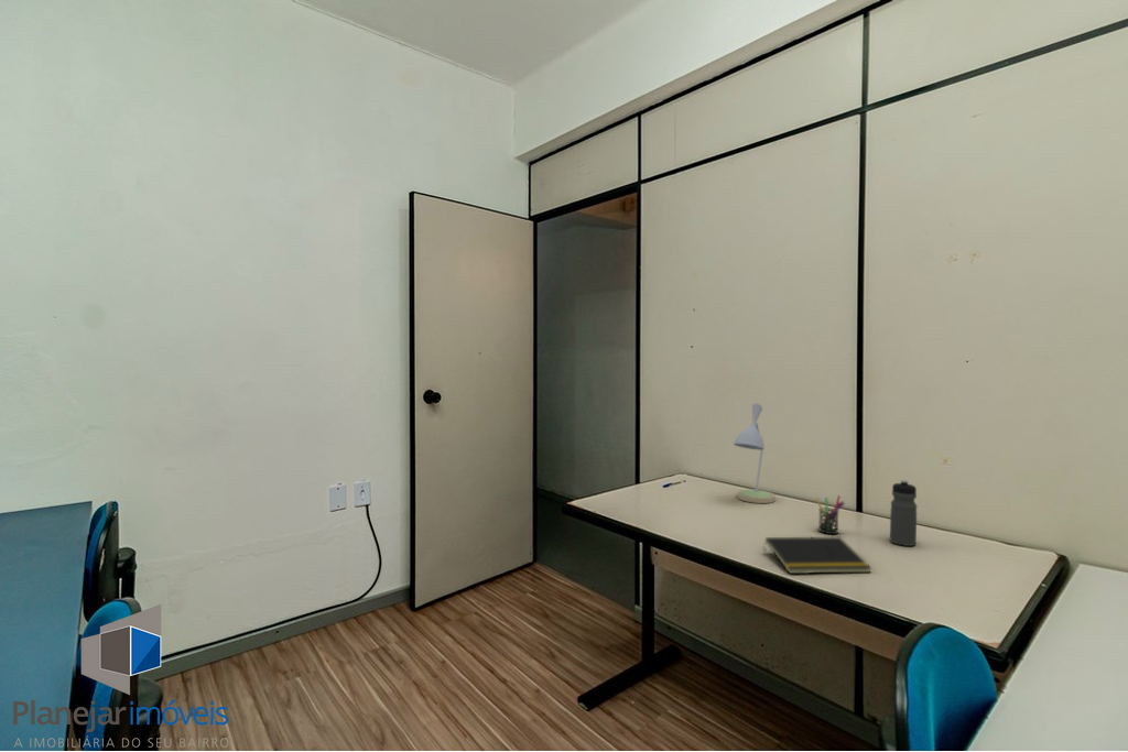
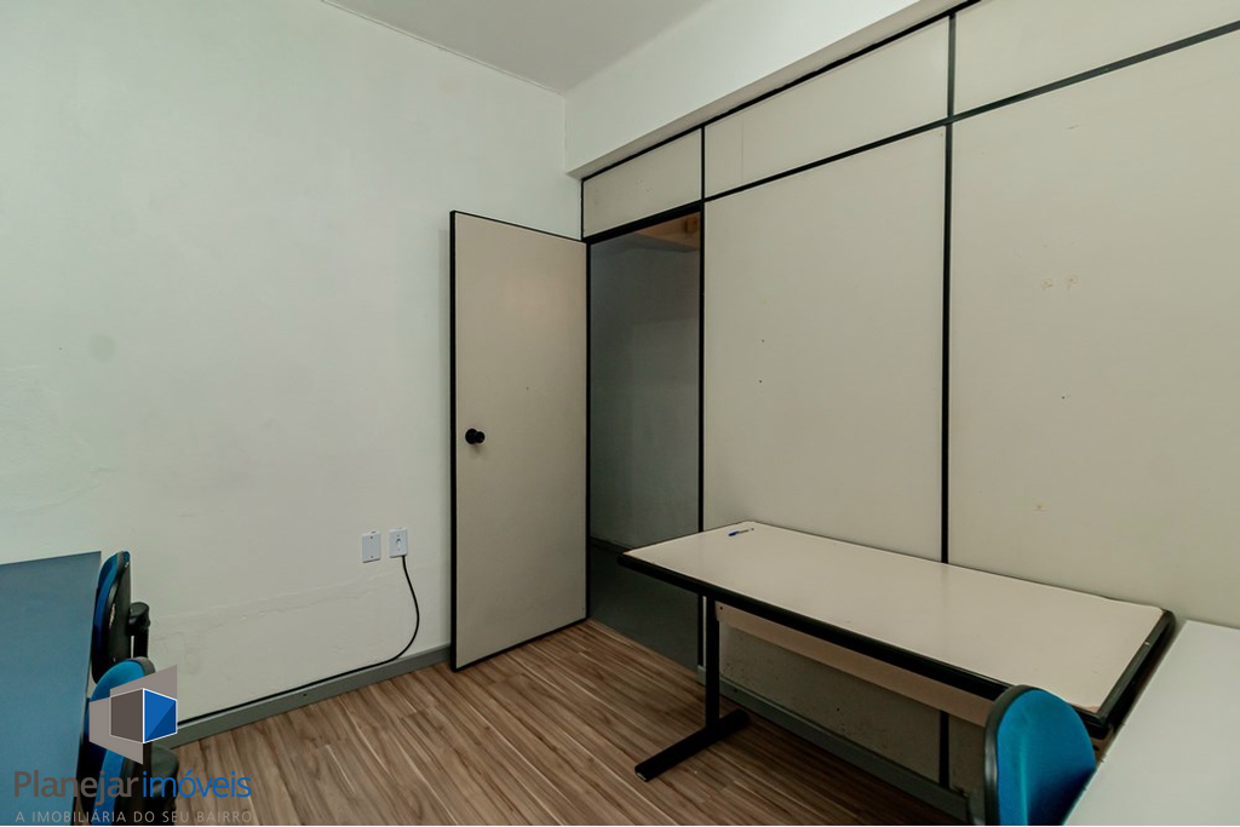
- water bottle (903, 511)
- notepad (815, 554)
- desk lamp (753, 448)
- pen holder (828, 513)
